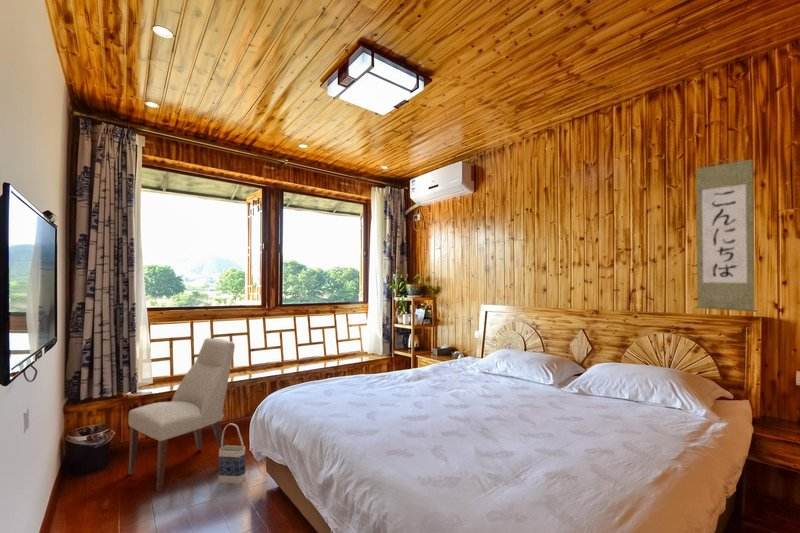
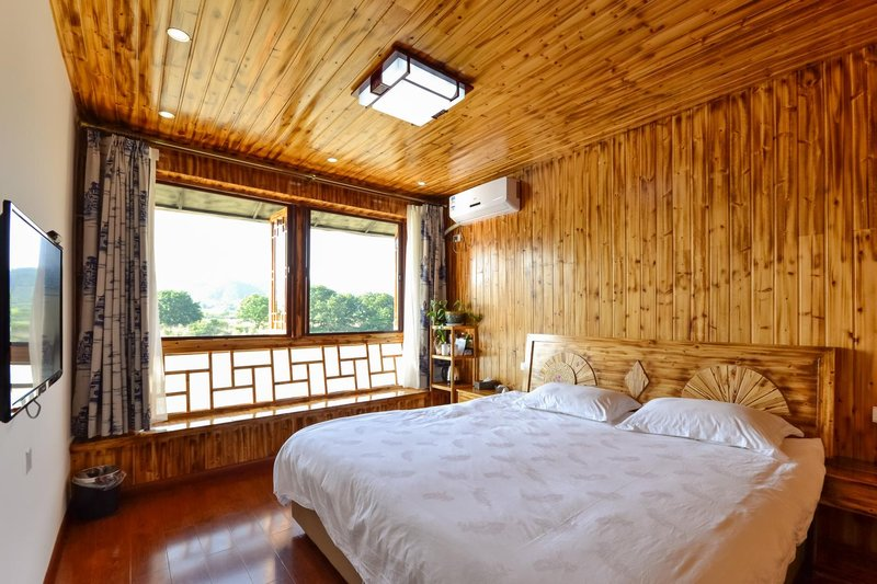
- chair (187, 405)
- bag (232, 451)
- wall scroll (723, 234)
